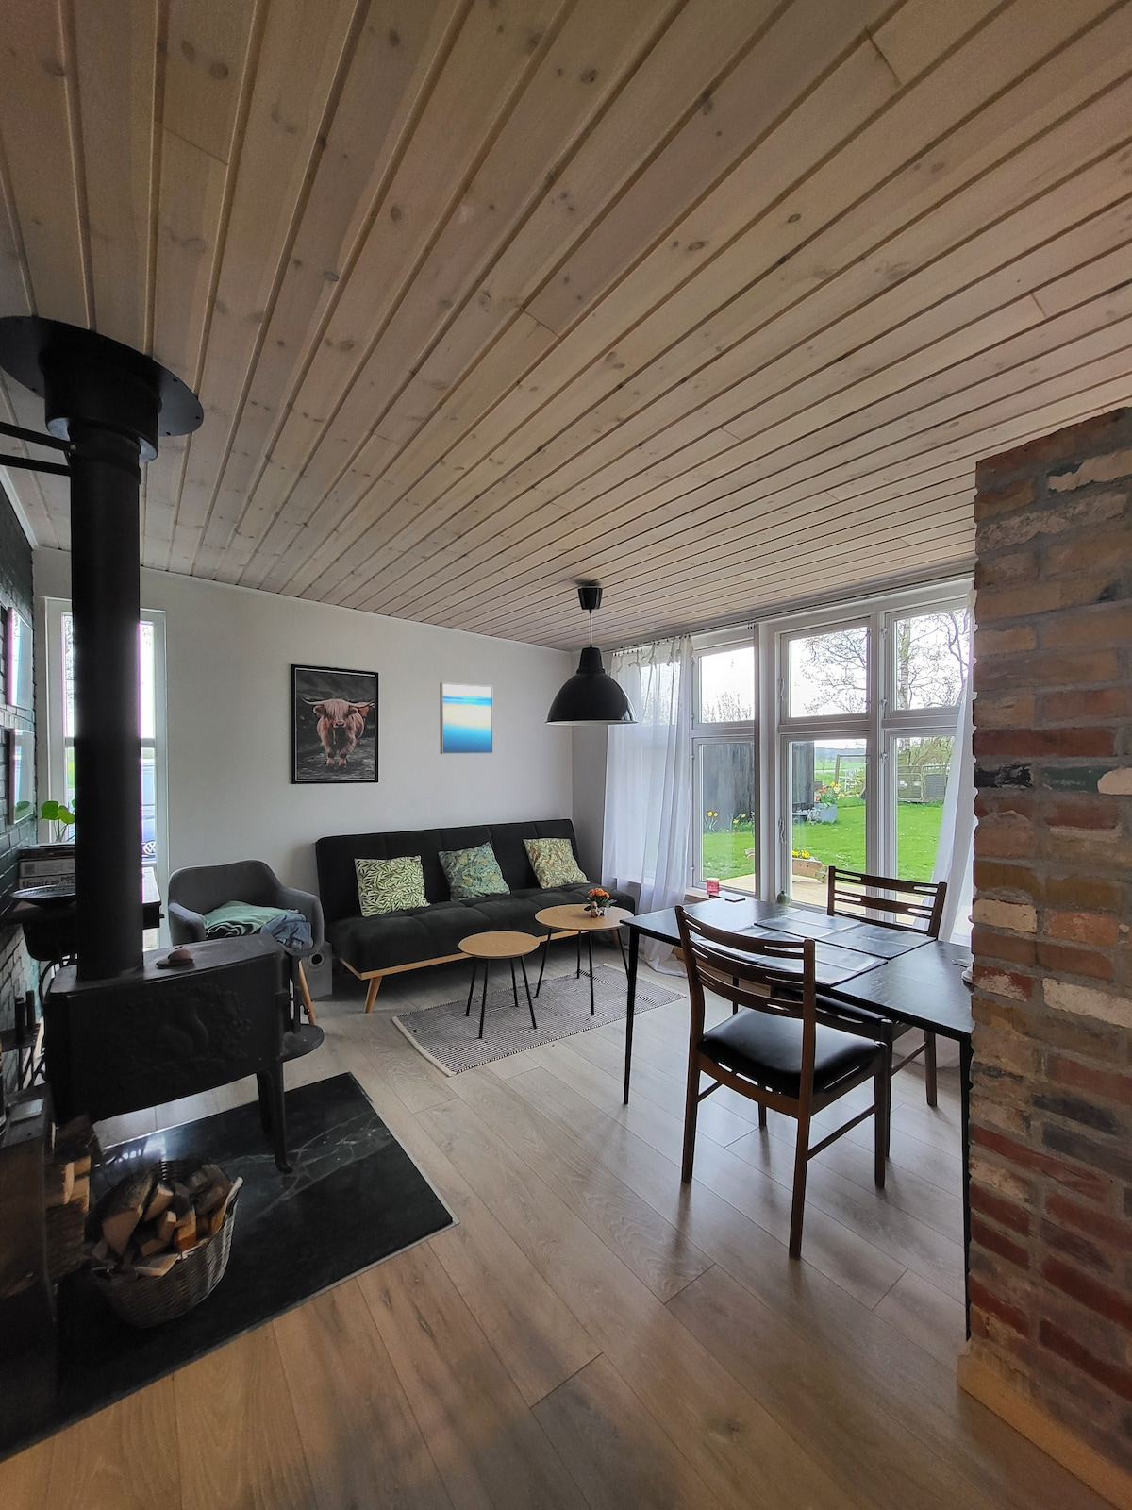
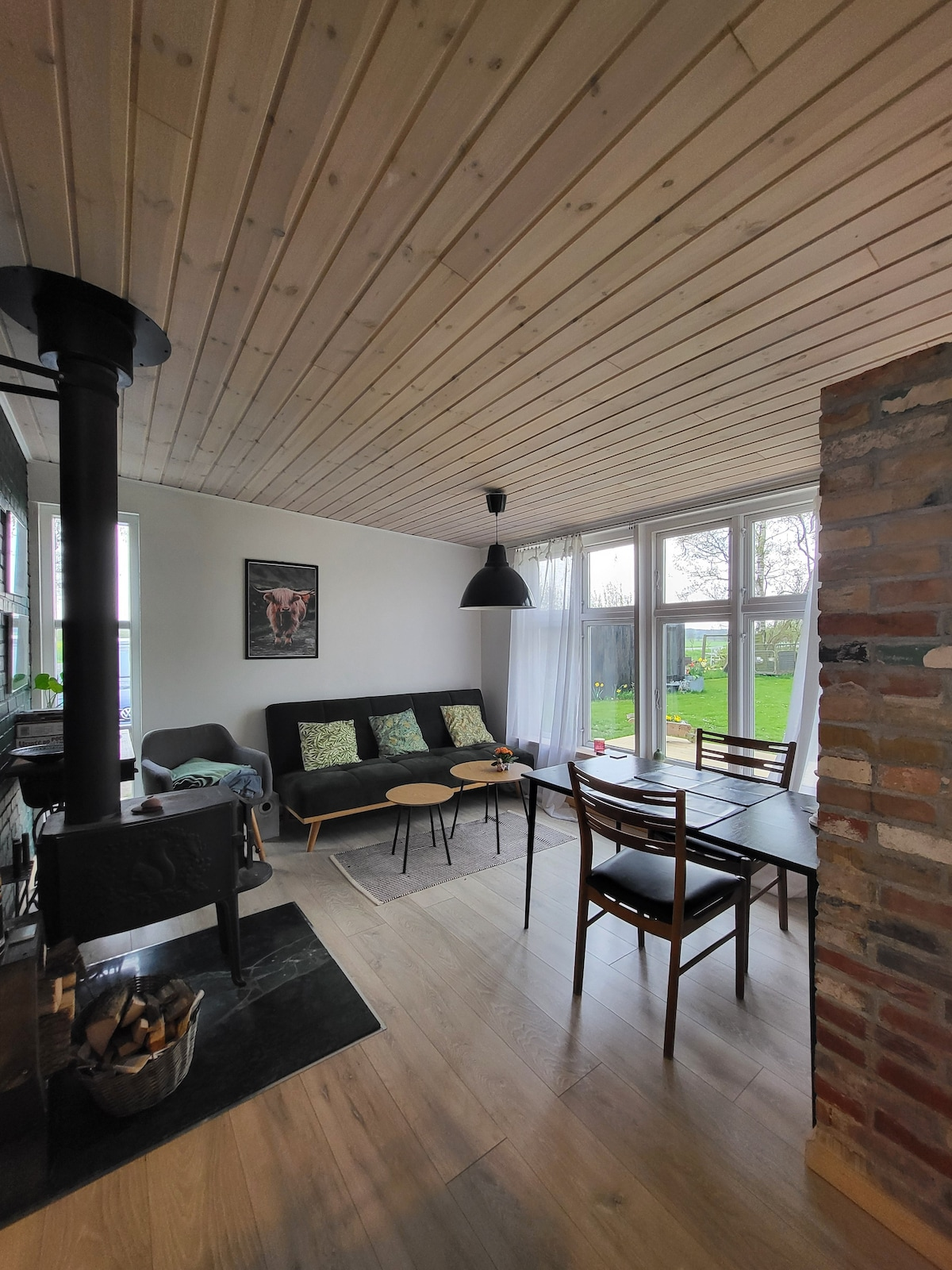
- wall art (467, 719)
